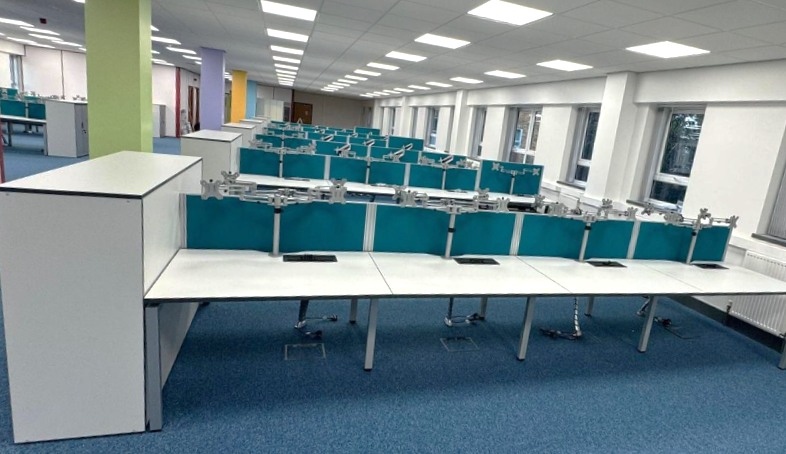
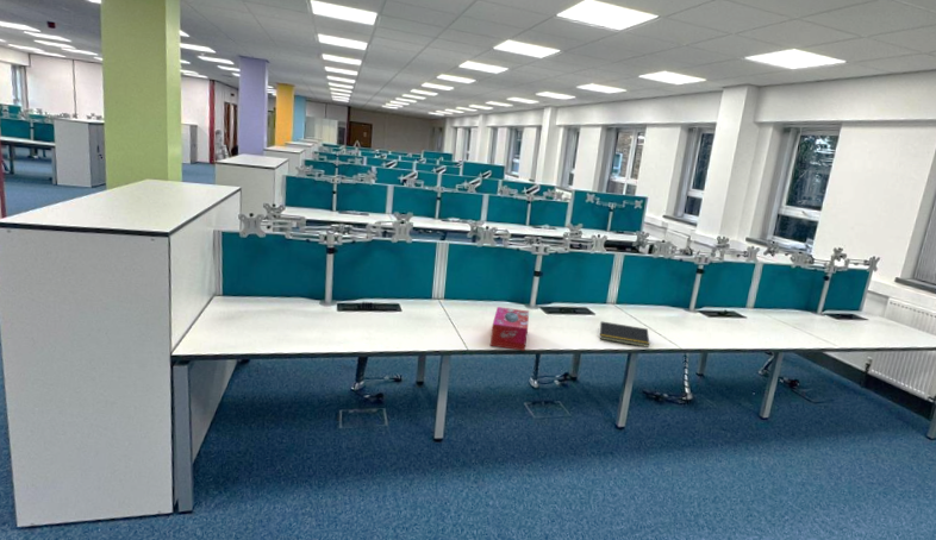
+ tissue box (510, 327)
+ notepad (624, 333)
